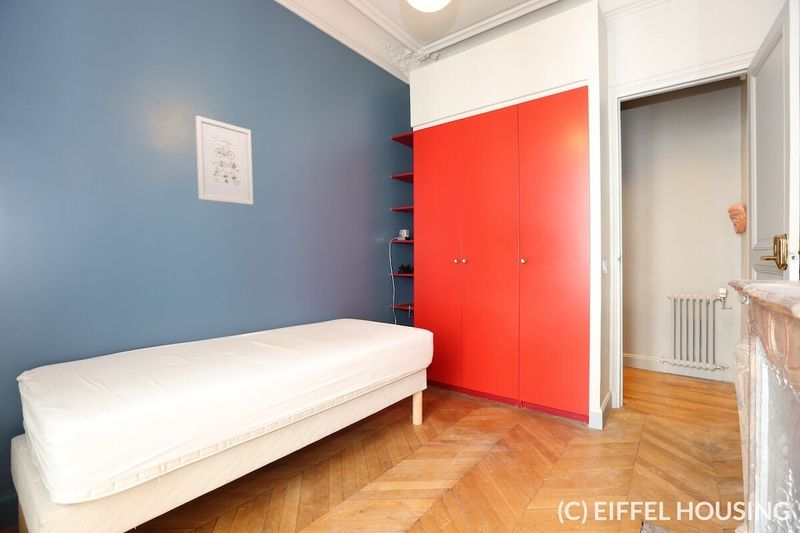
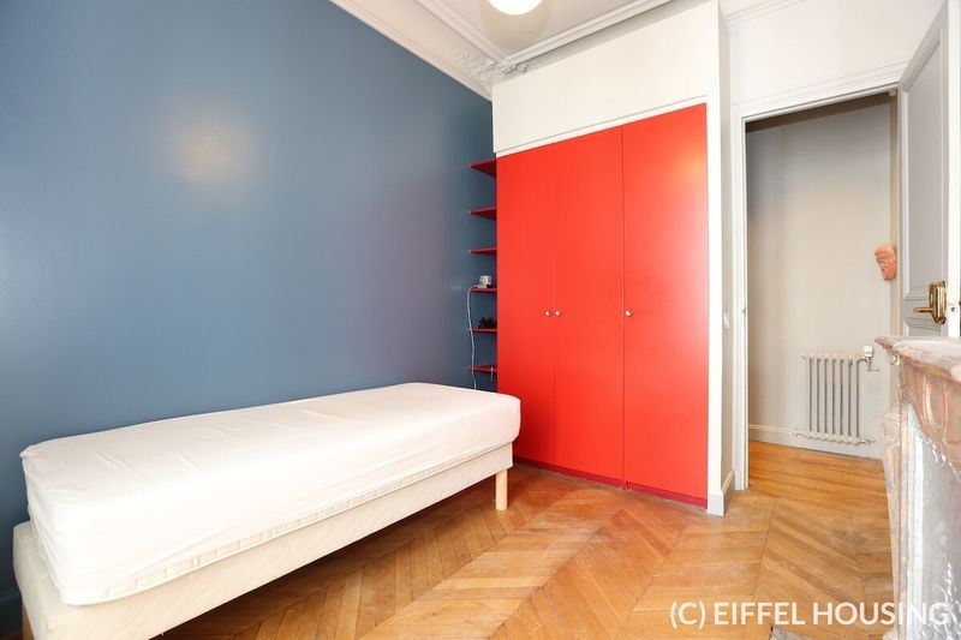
- wall art (226, 162)
